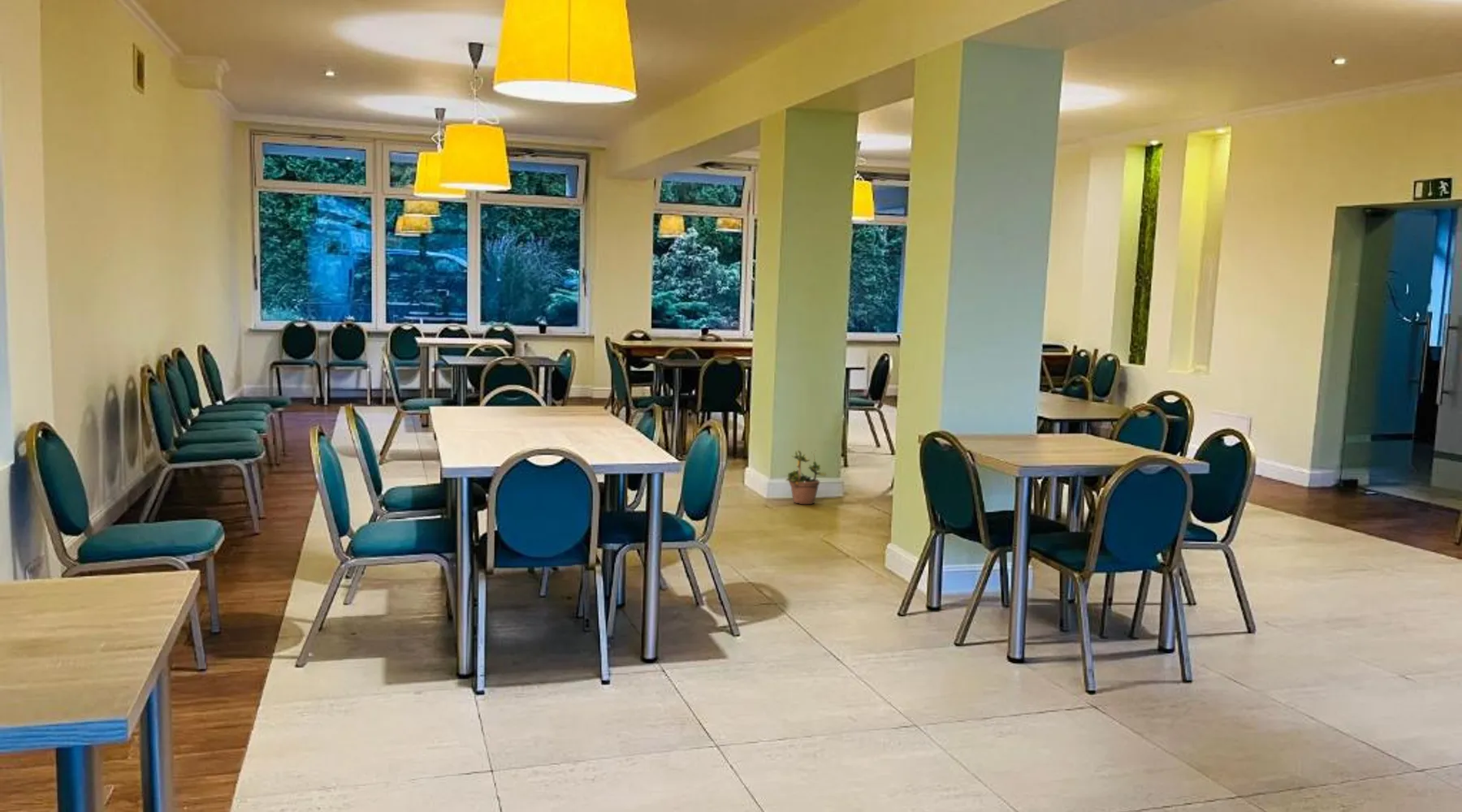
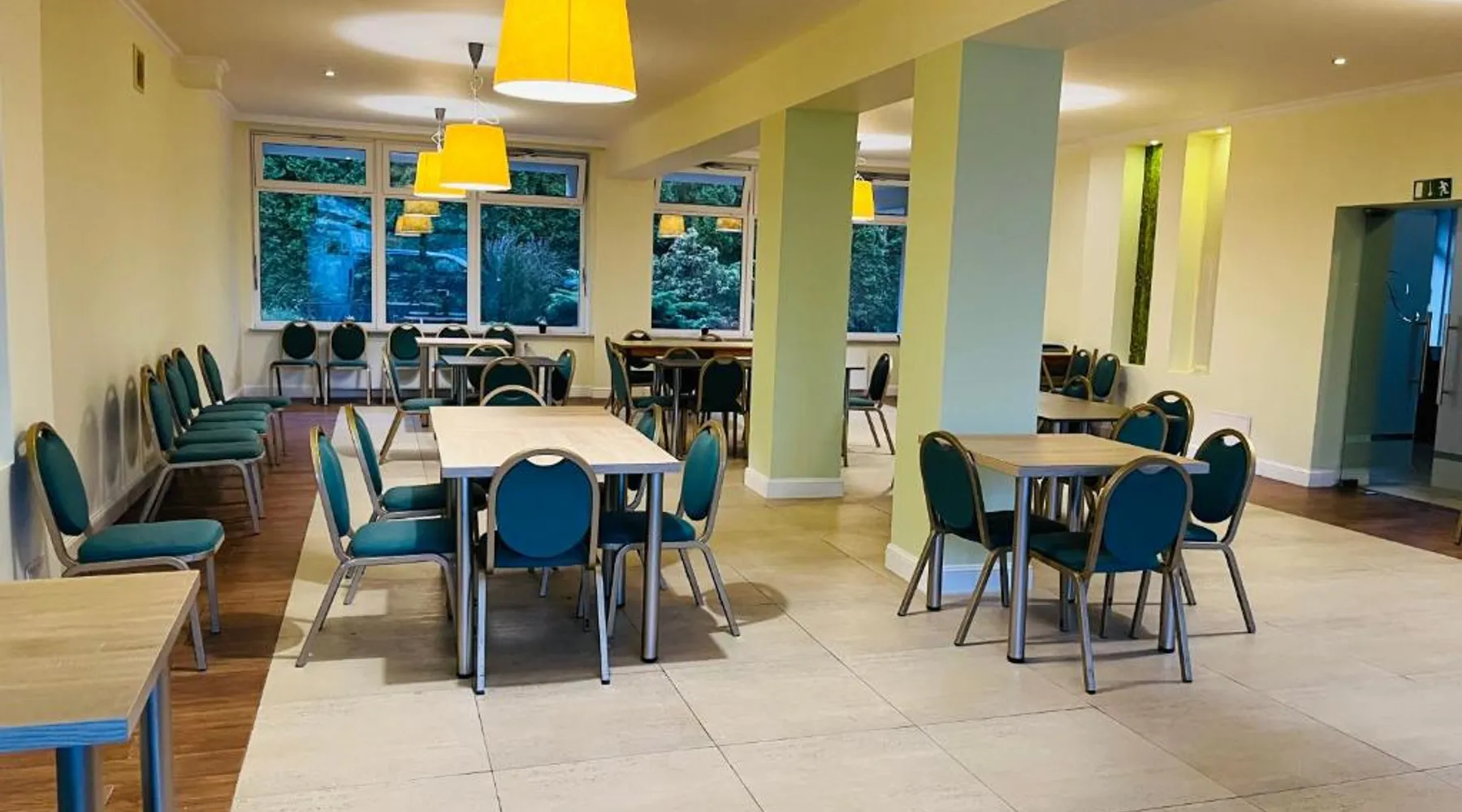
- potted plant (802, 473)
